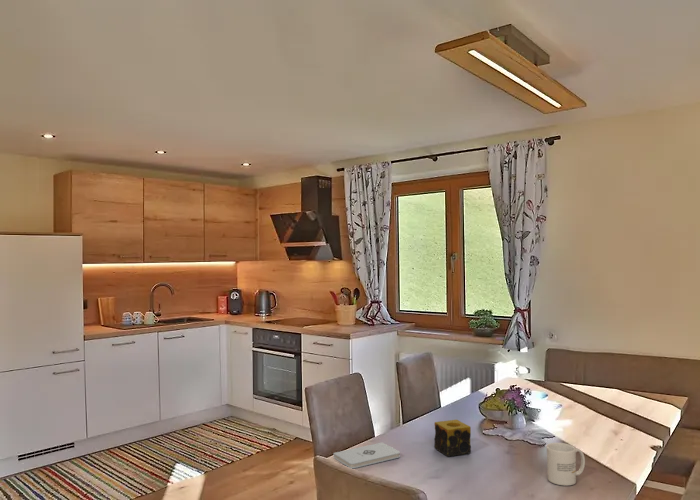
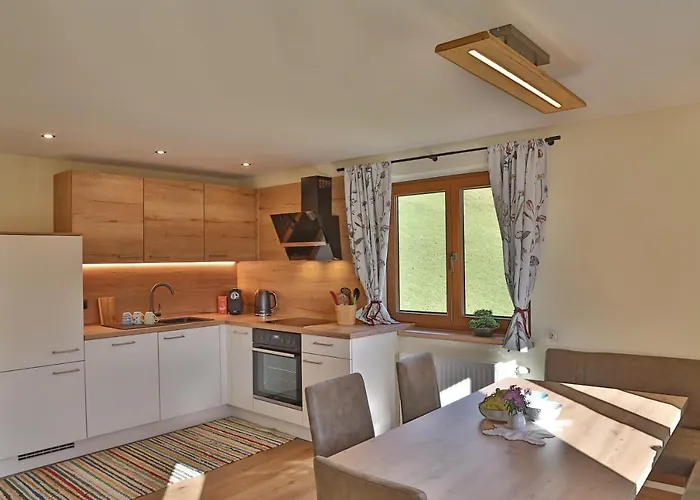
- mug (564, 462)
- notepad (367, 454)
- candle (452, 437)
